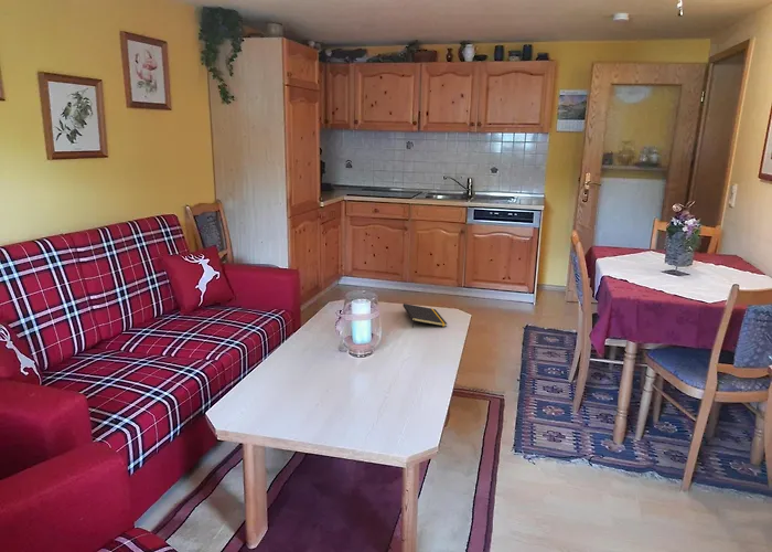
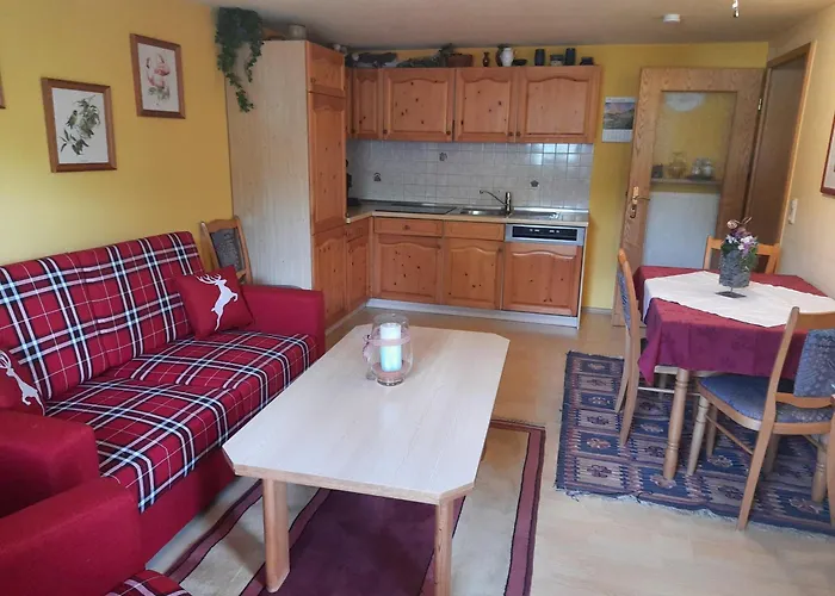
- notepad (423, 315)
